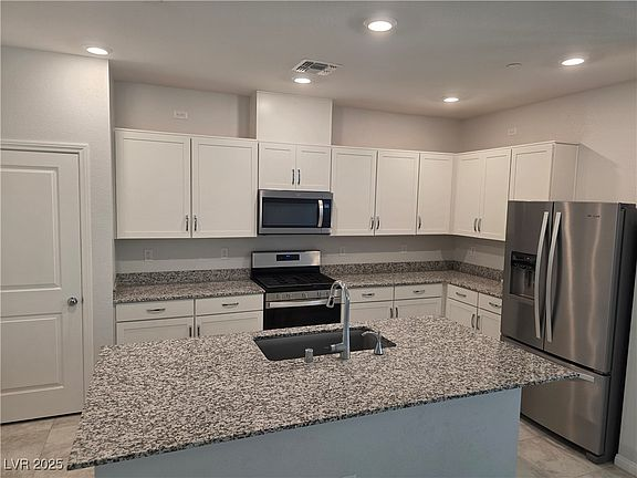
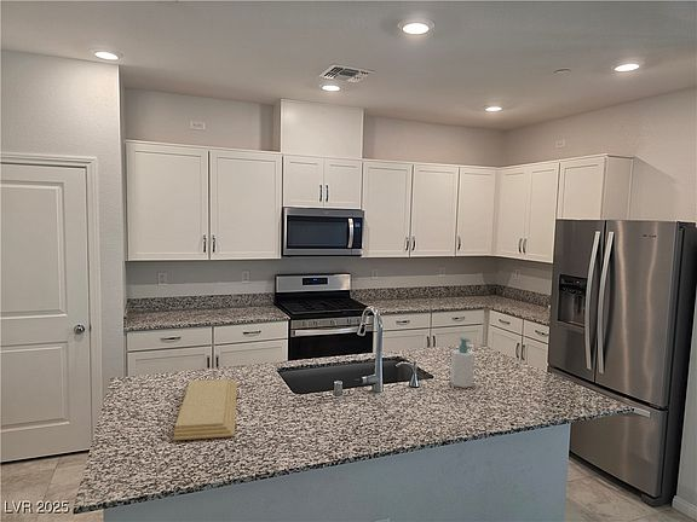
+ cutting board (209, 402)
+ soap bottle (462, 361)
